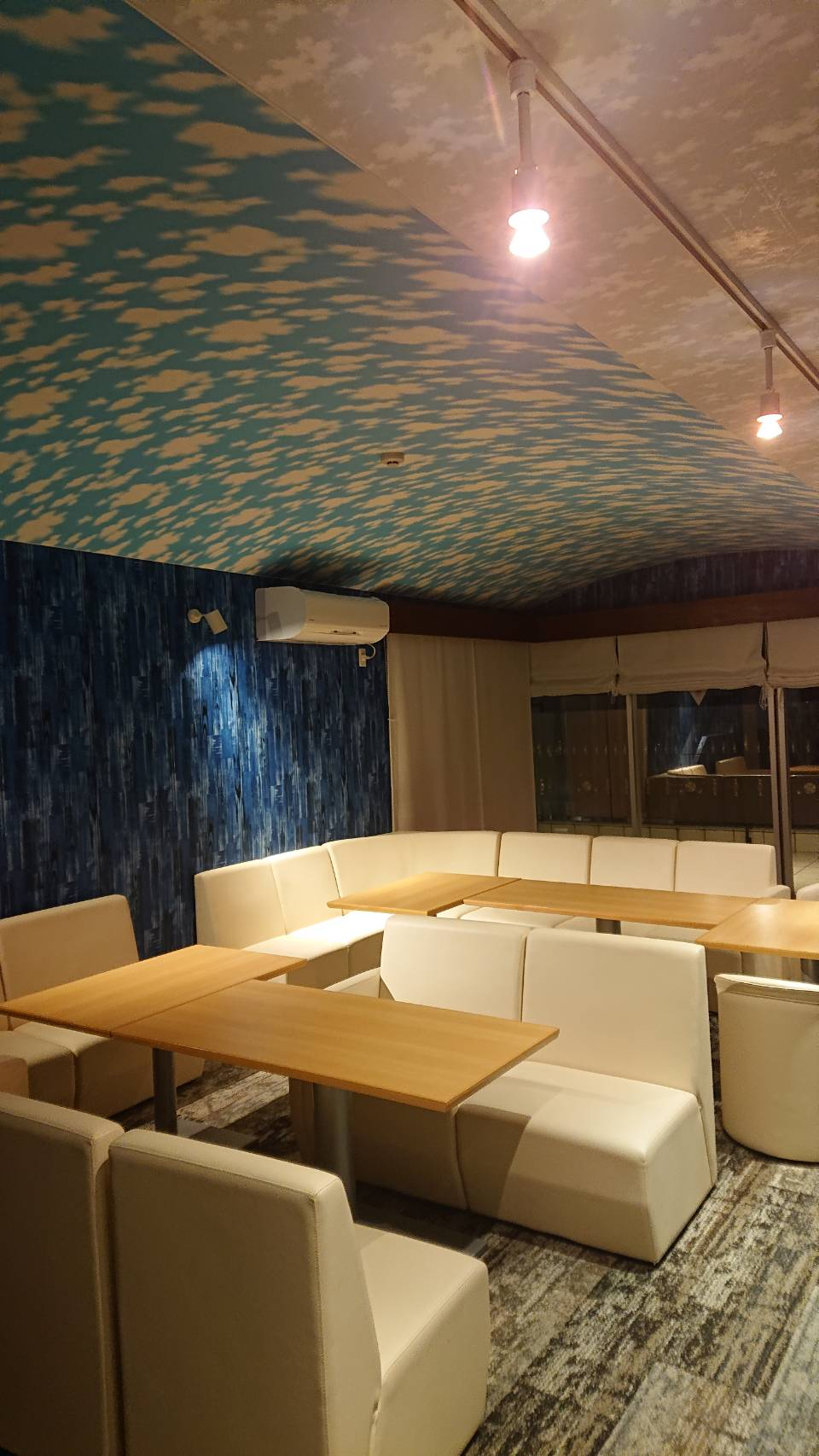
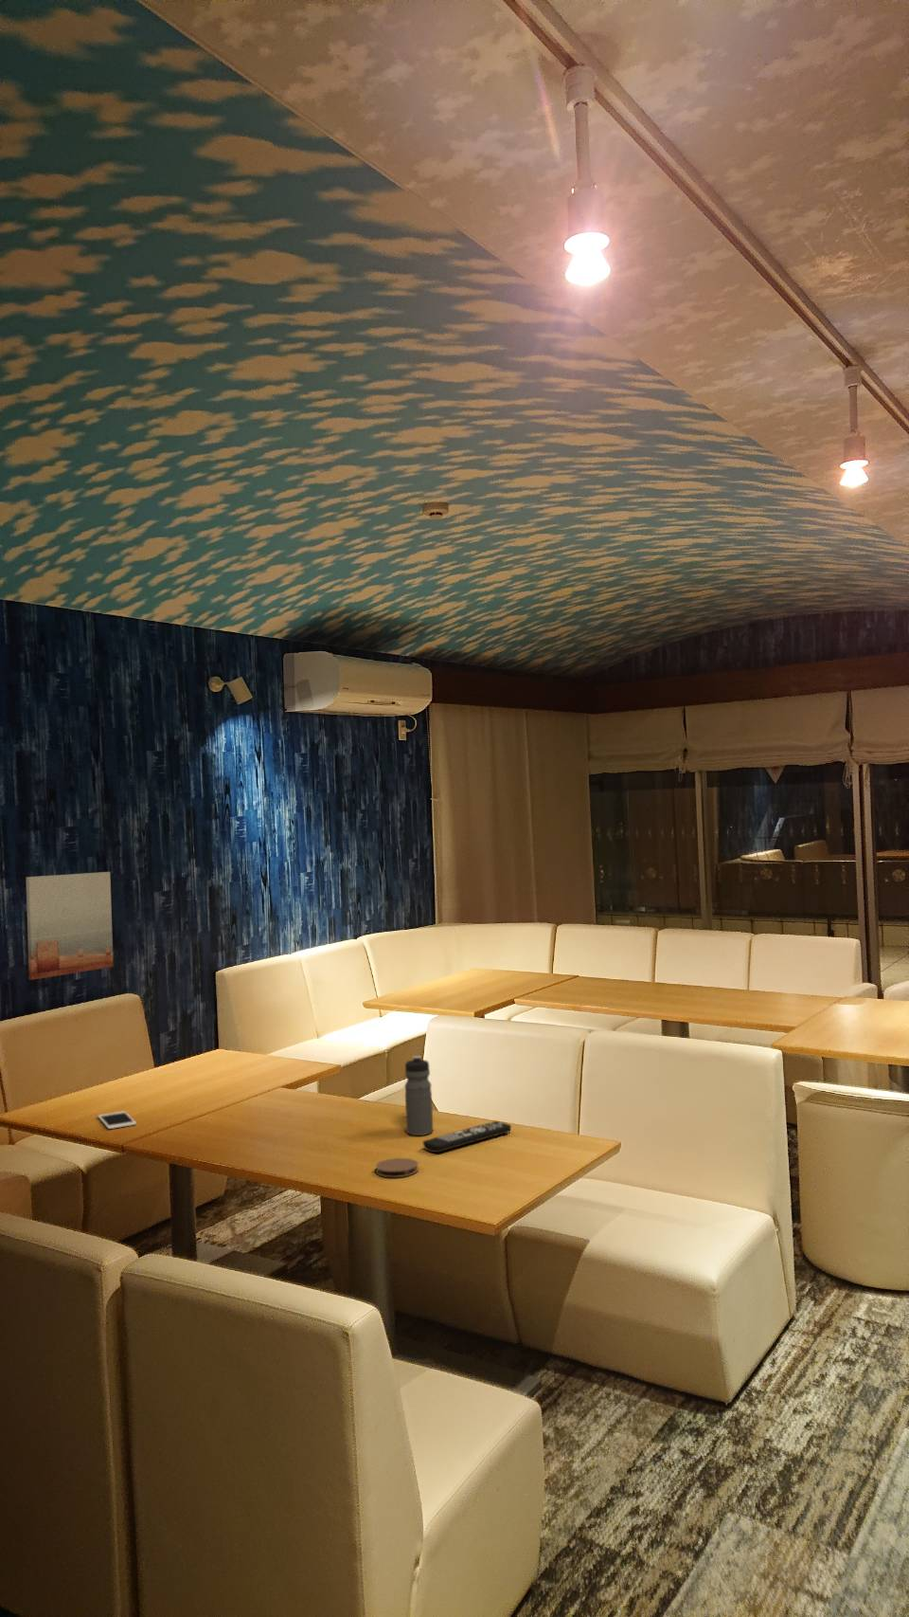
+ water bottle (417, 1094)
+ cell phone (117, 1119)
+ remote control (467, 1136)
+ coaster (396, 1167)
+ wall art (71, 923)
